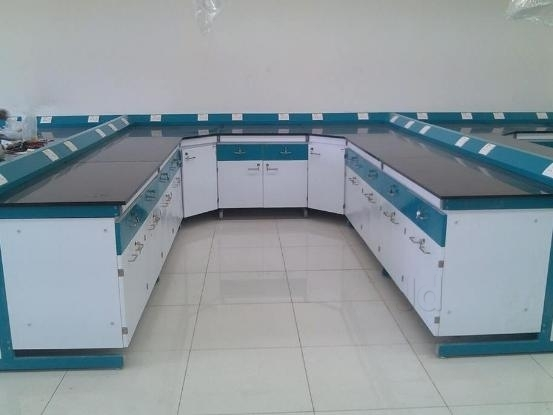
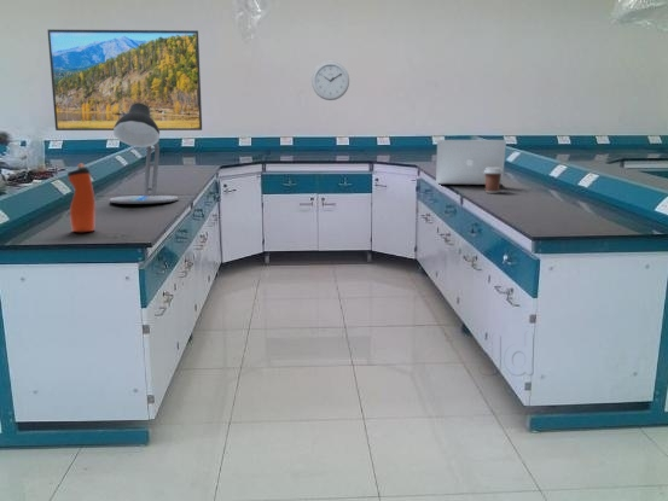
+ desk lamp (147, 151)
+ laptop (469, 162)
+ water bottle (81, 197)
+ coffee cup (492, 180)
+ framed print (126, 81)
+ wall clock (330, 81)
